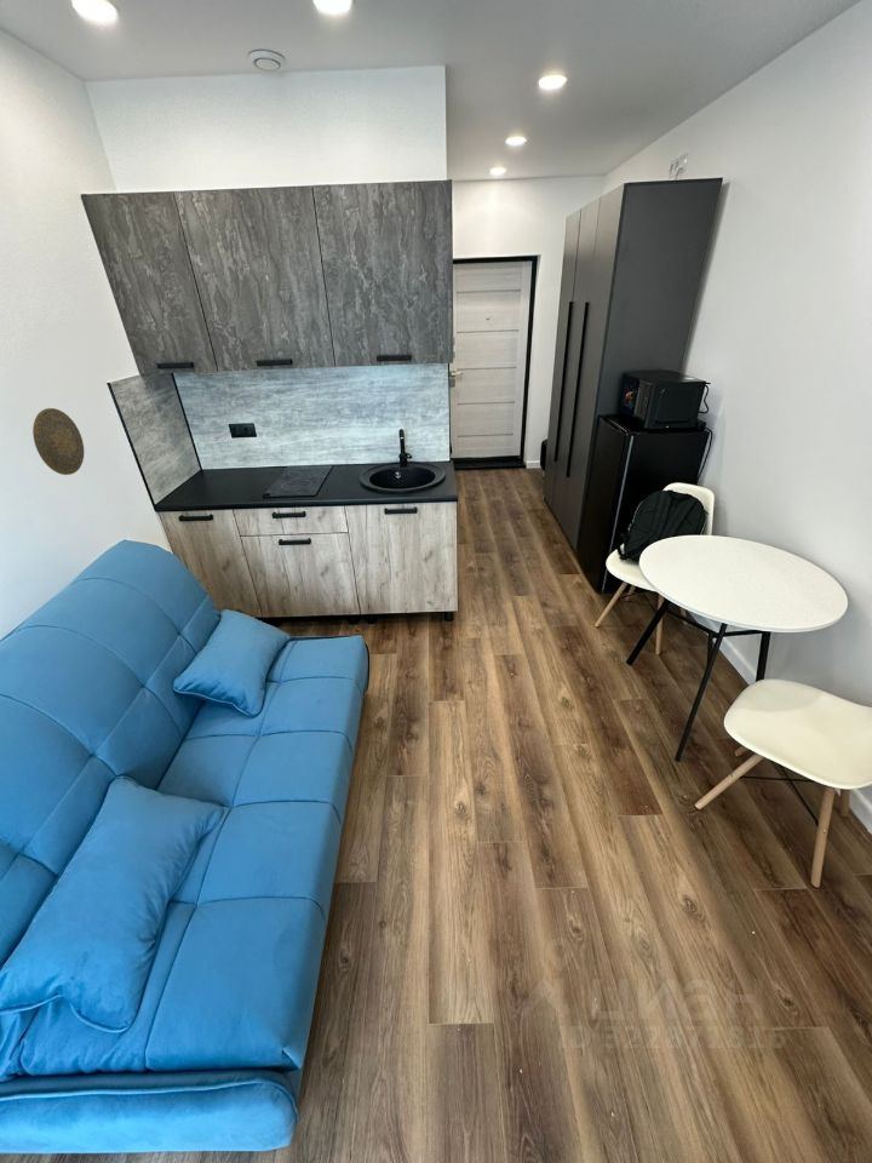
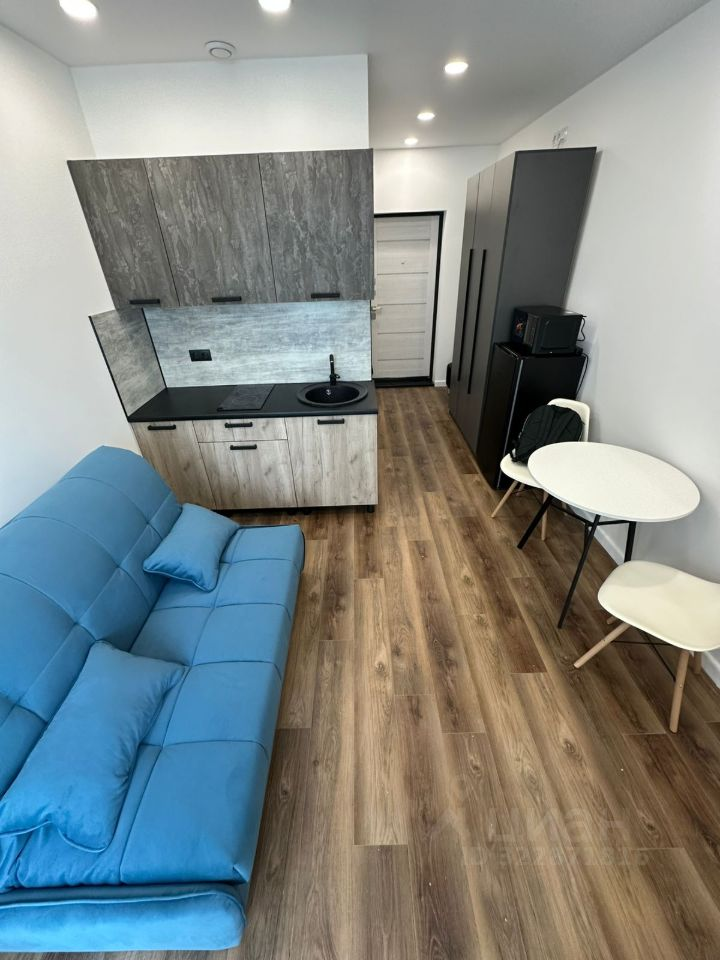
- decorative plate (62, 441)
